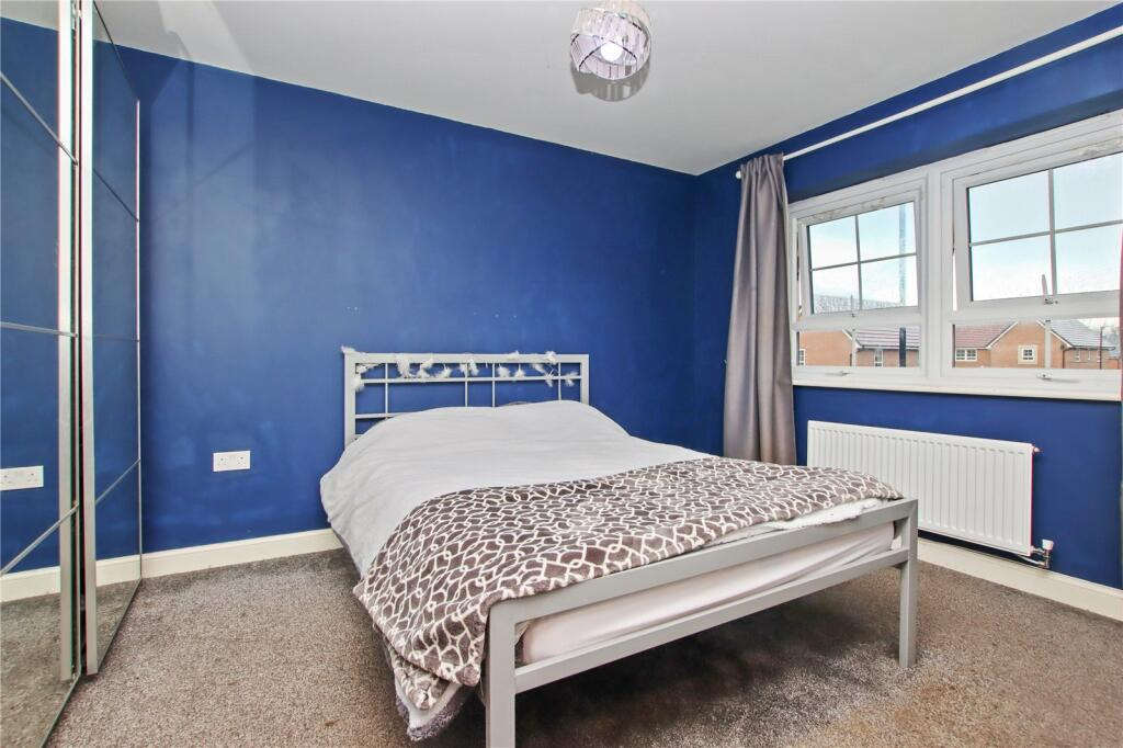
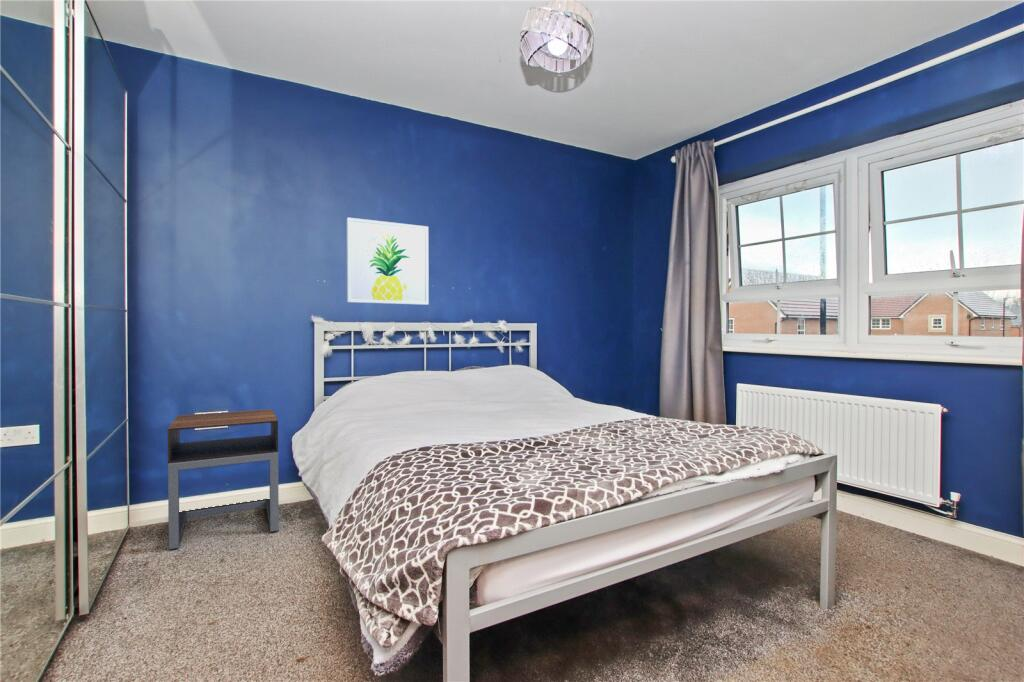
+ wall art (389, 263)
+ nightstand (224, 465)
